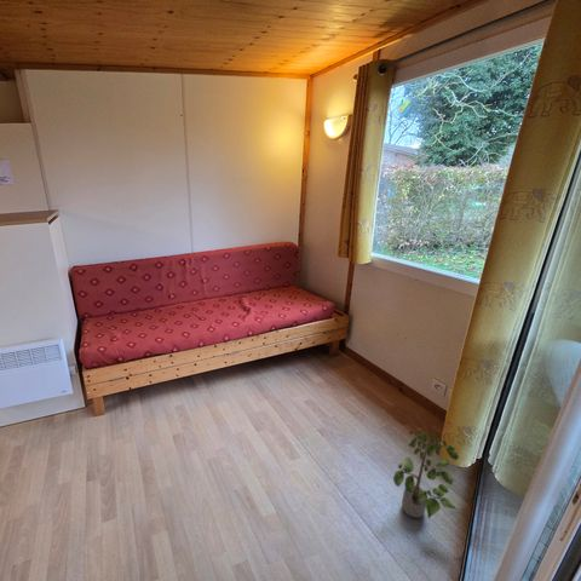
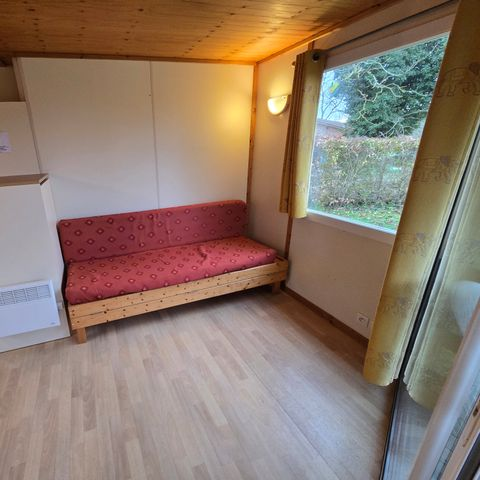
- potted plant (428, 478)
